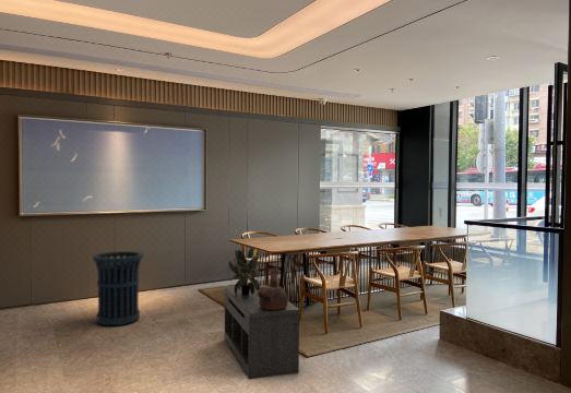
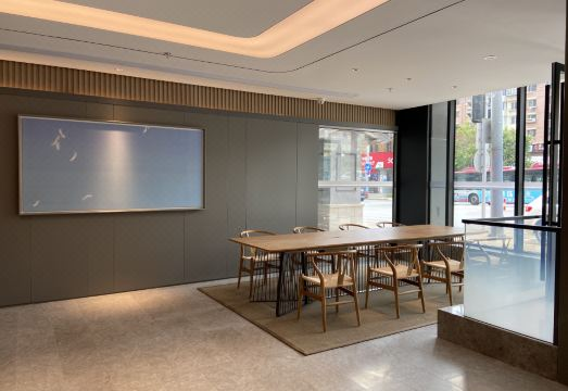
- ceramic vessel (271, 288)
- bench (258, 325)
- potted plant (248, 271)
- trash can (118, 287)
